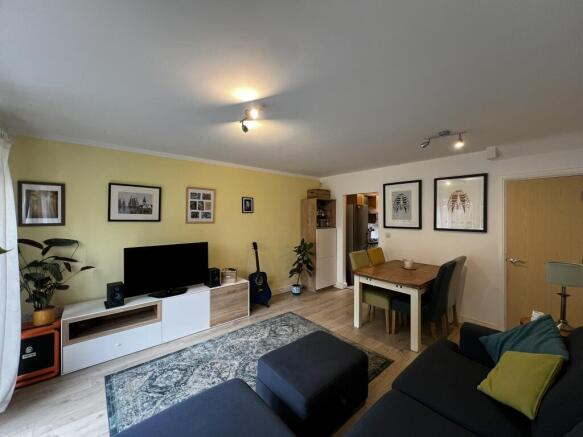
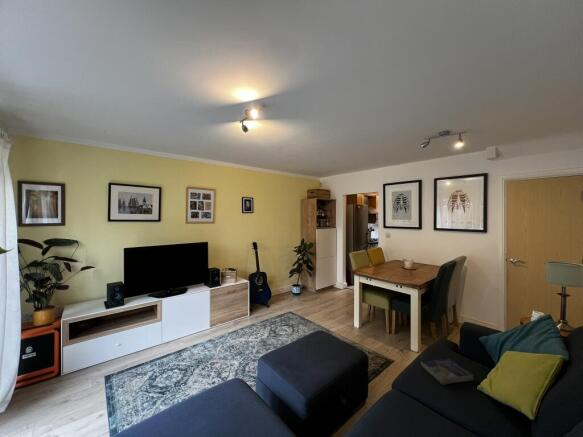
+ book (445, 369)
